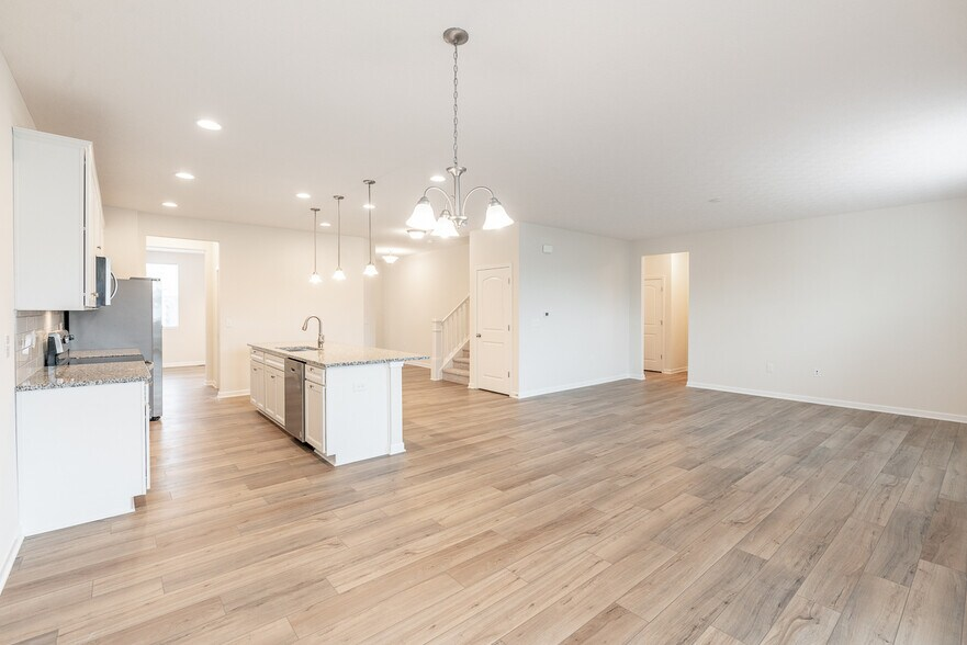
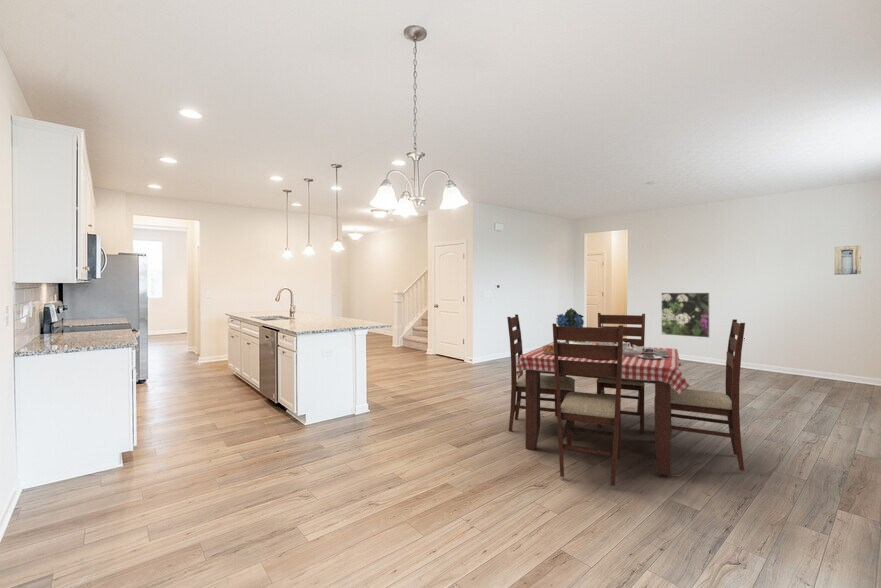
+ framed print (684, 314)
+ wall art (847, 260)
+ dining table (610, 374)
